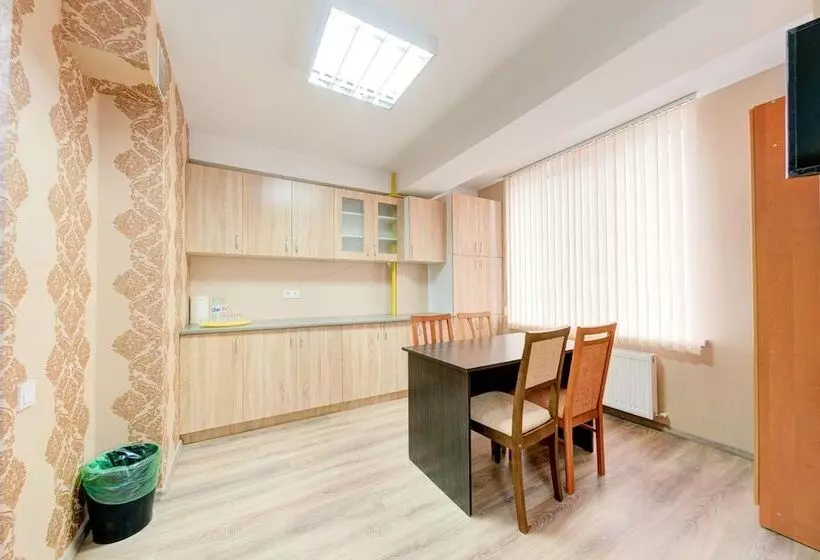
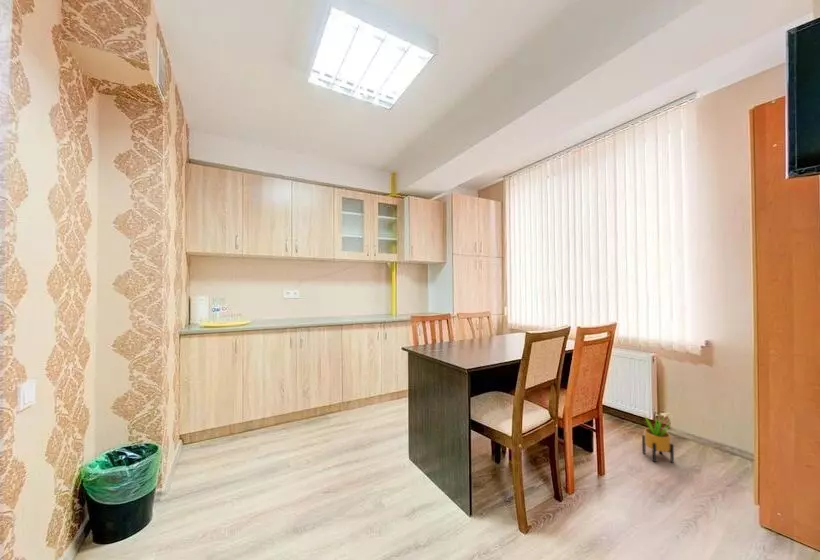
+ potted plant (657, 436)
